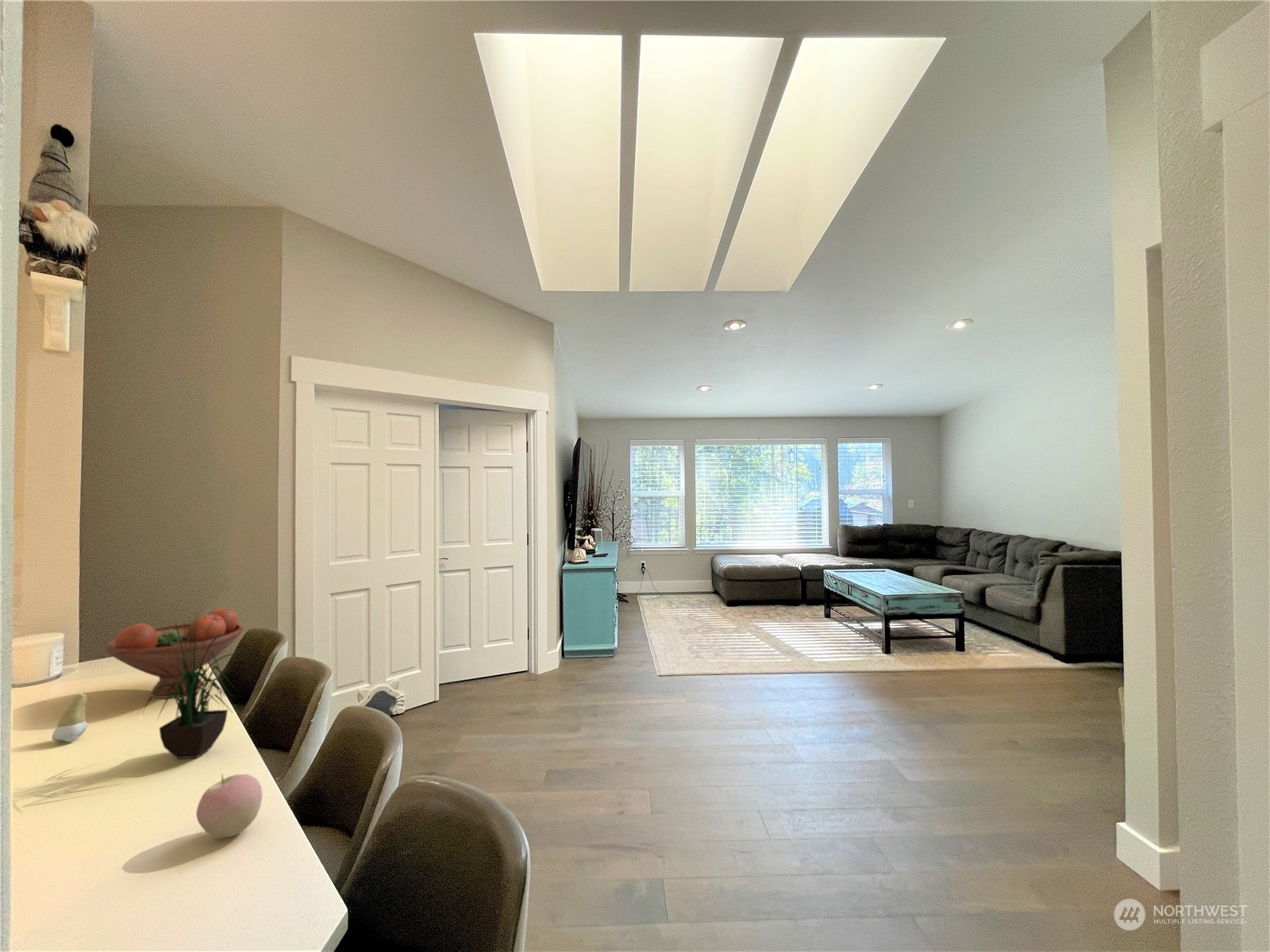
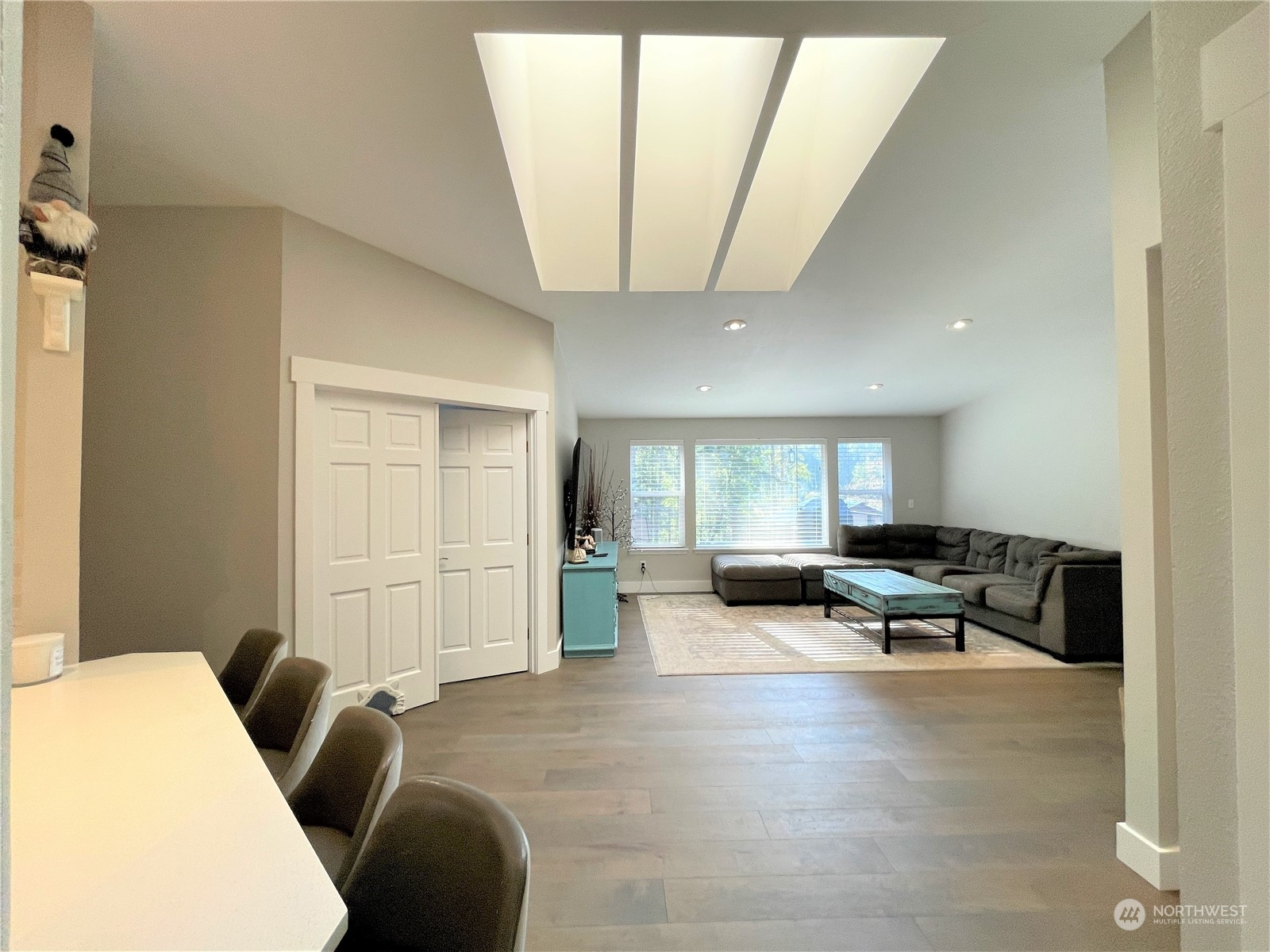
- fruit bowl (178, 652)
- apple (230, 802)
- potted plant (194, 672)
- tooth (70, 718)
